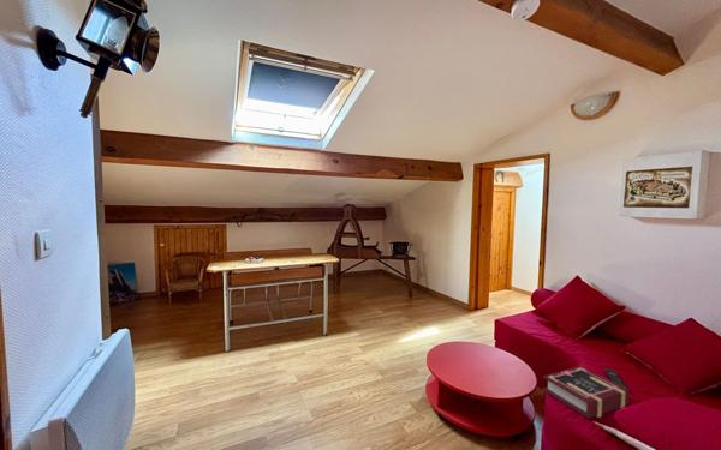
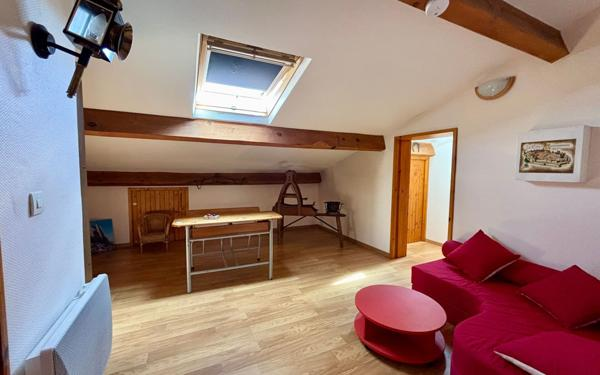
- remote control (615, 379)
- book (584, 389)
